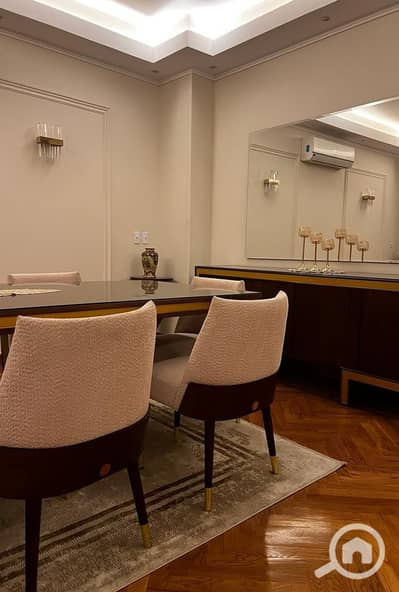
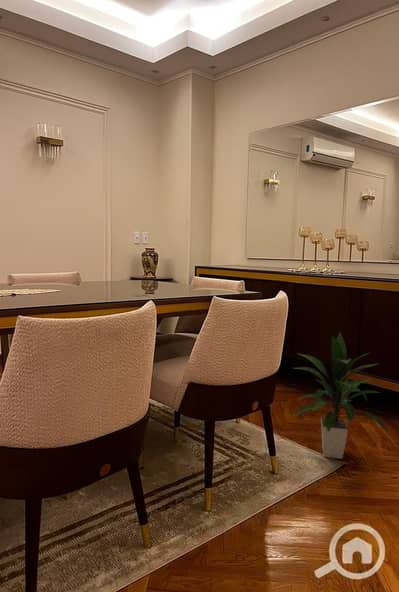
+ indoor plant (338, 397)
